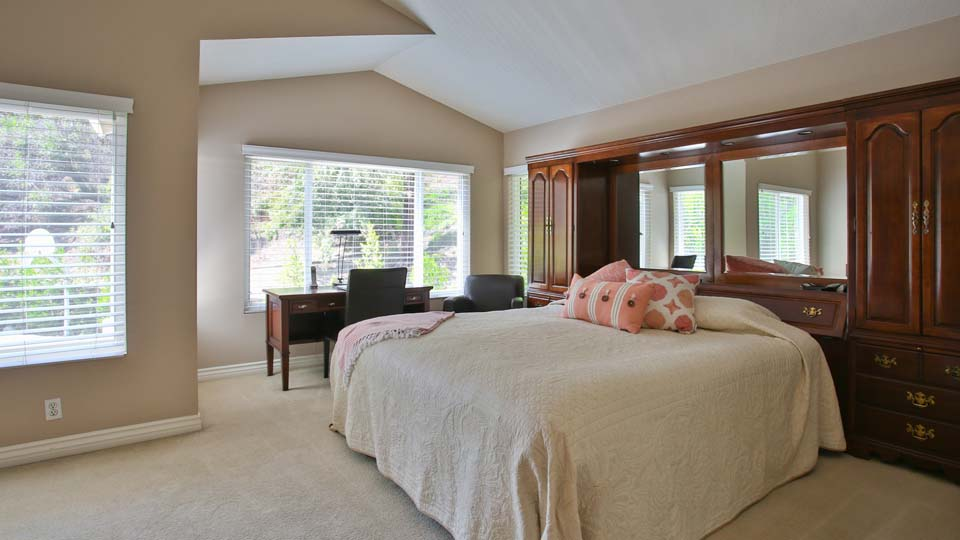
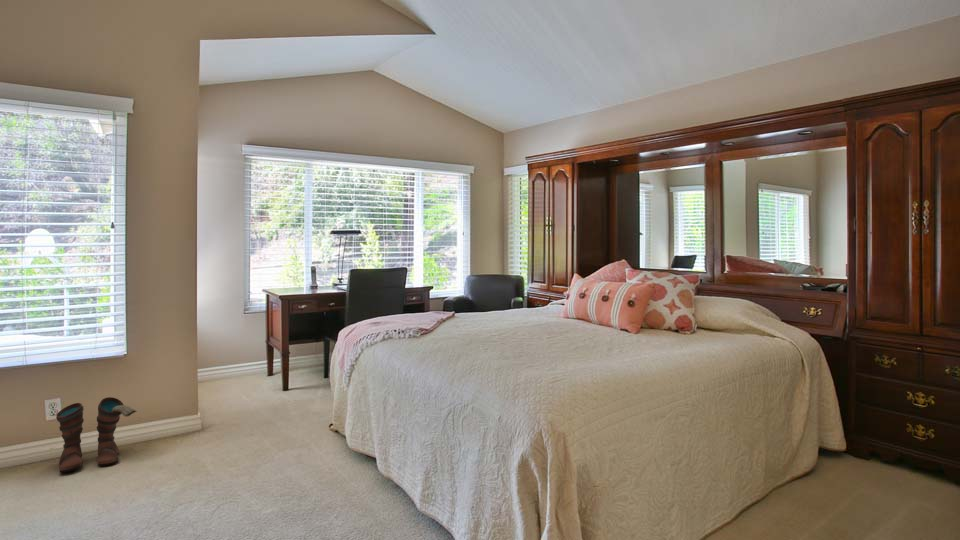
+ boots (97, 430)
